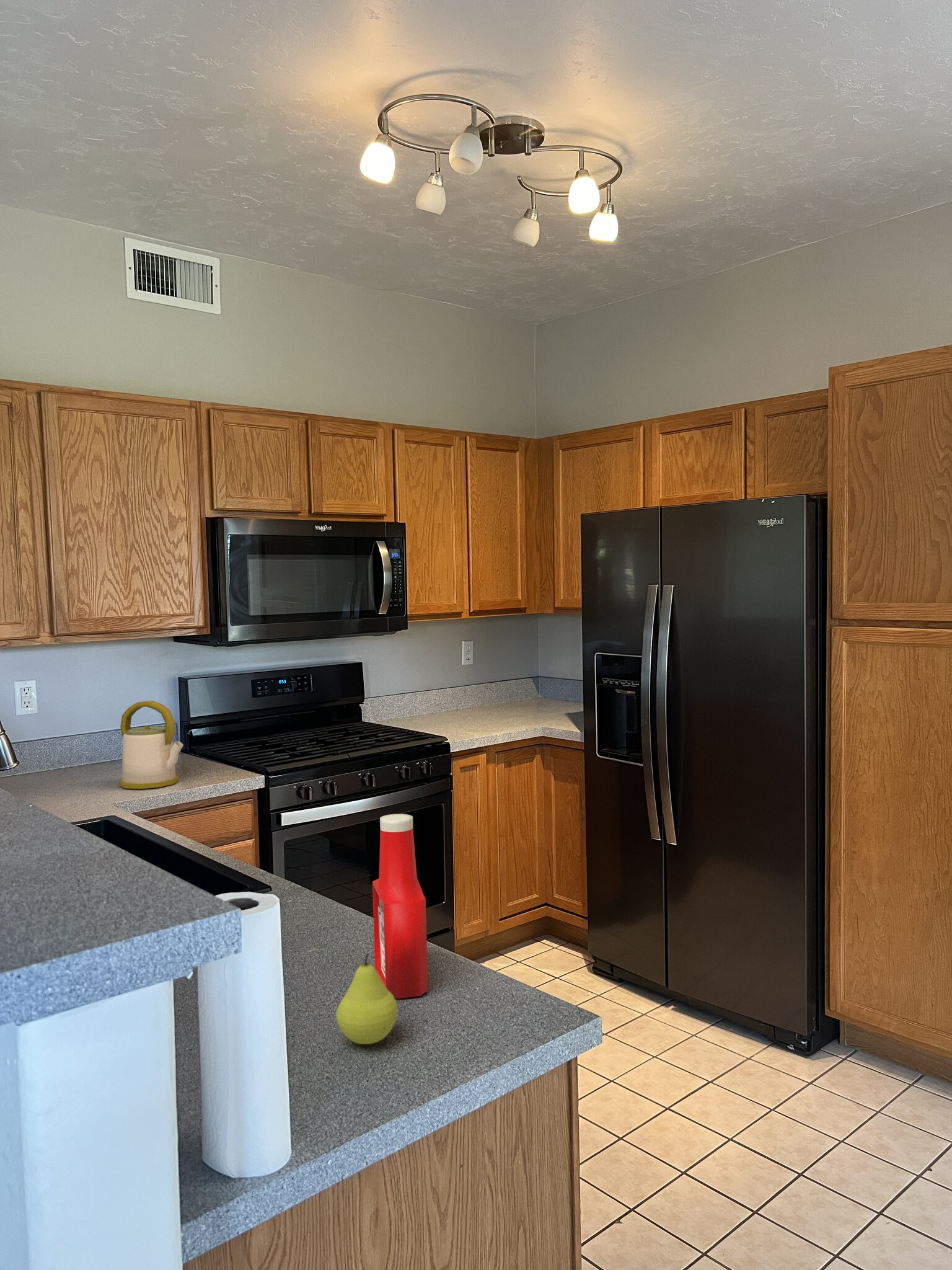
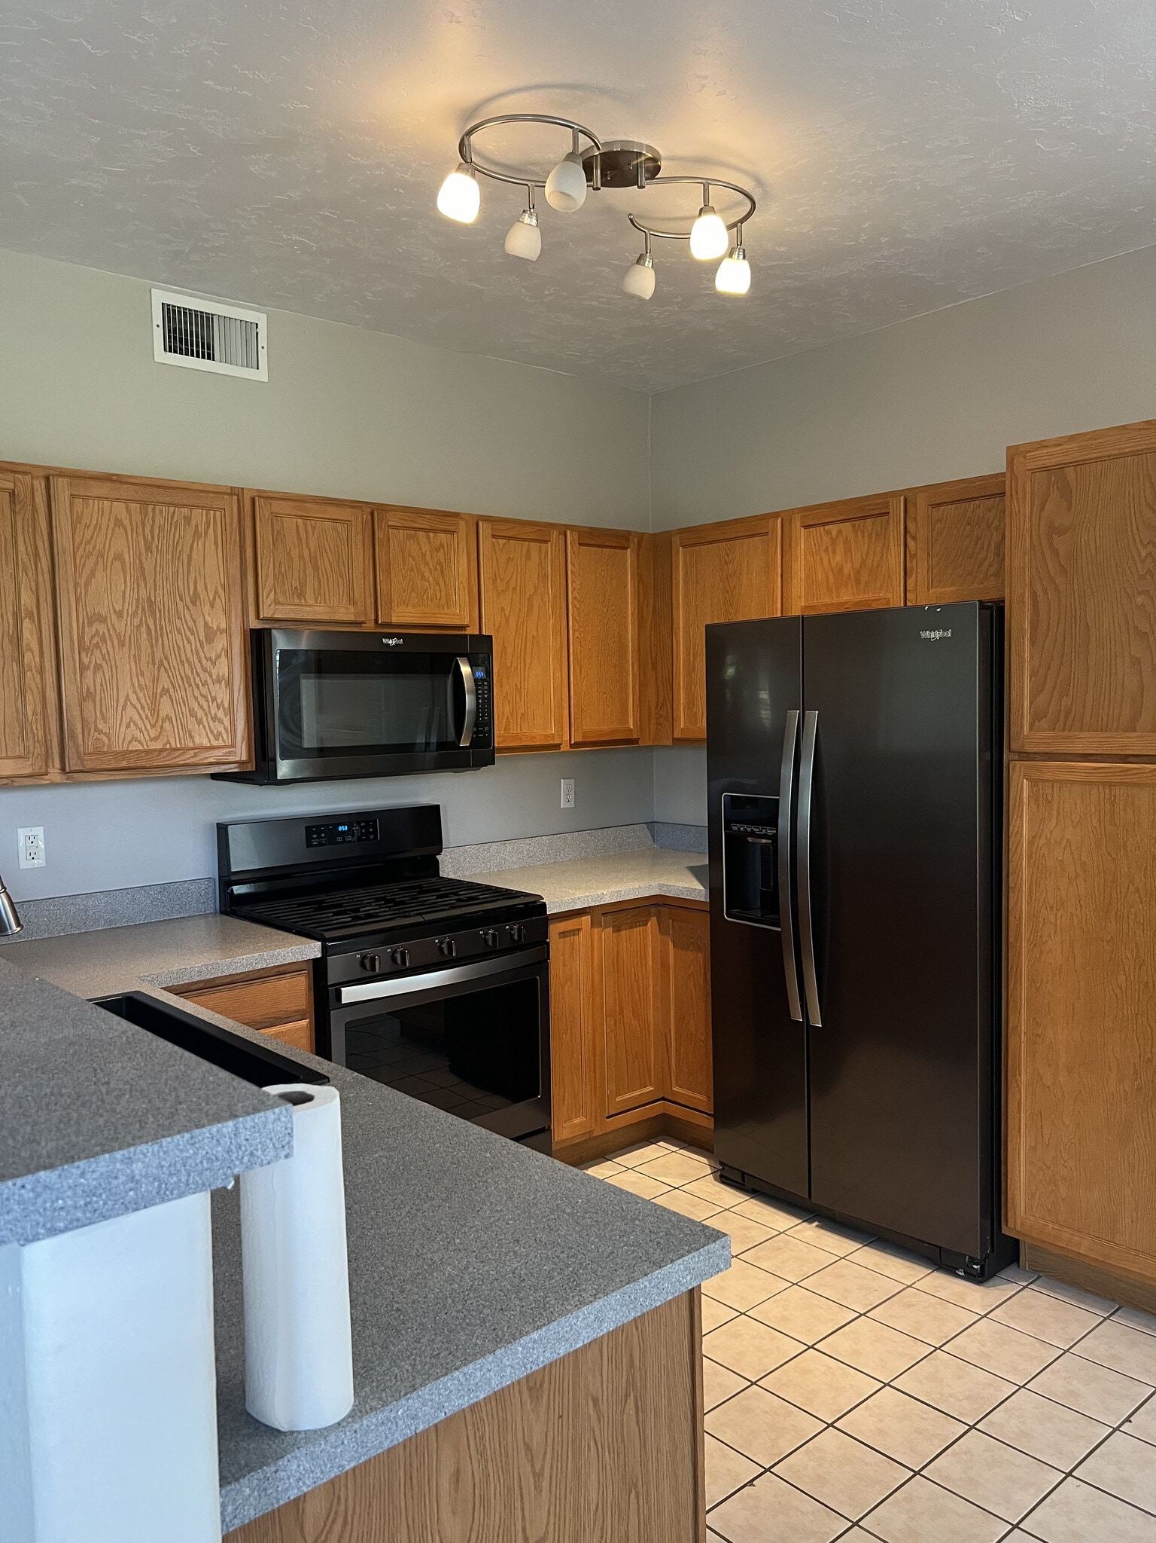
- fruit (366, 997)
- kettle (152, 742)
- soap bottle (399, 899)
